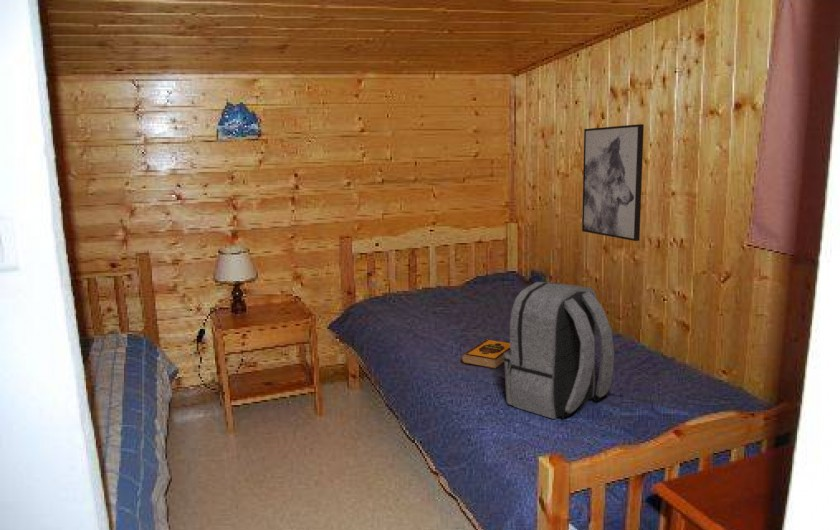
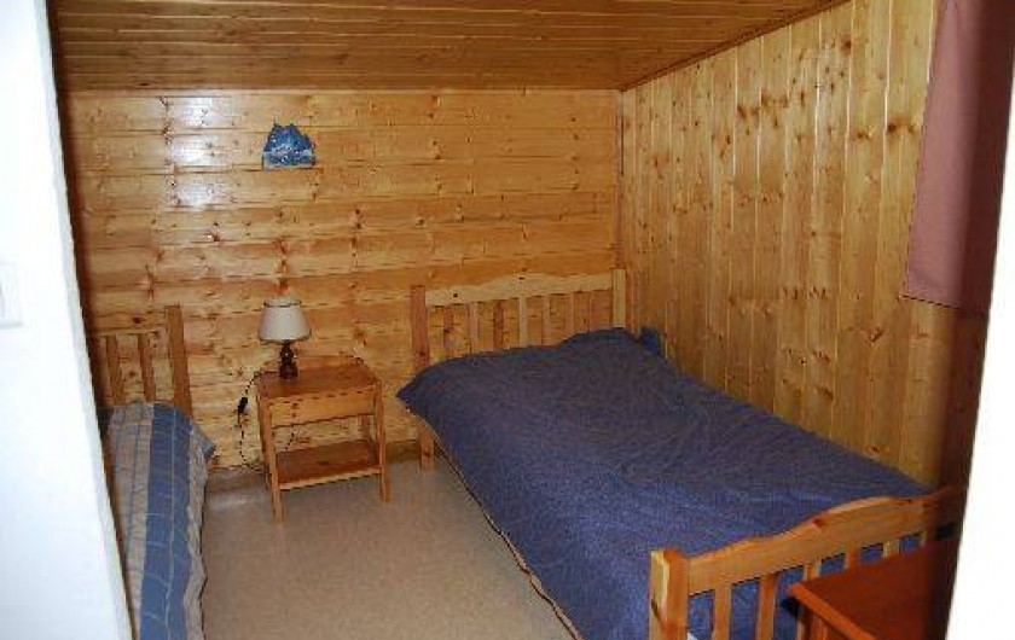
- hardback book (489, 352)
- backpack (560, 345)
- wall art (610, 182)
